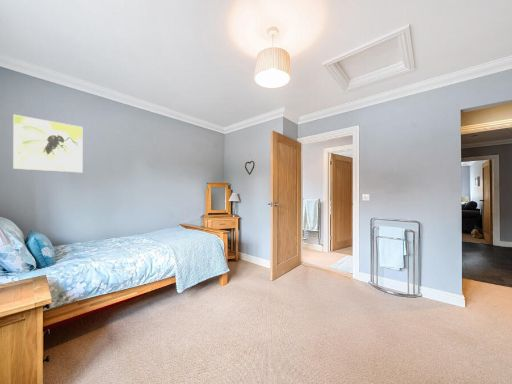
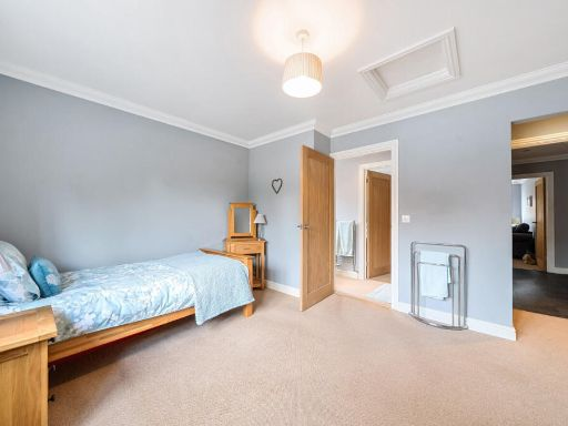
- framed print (50, 146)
